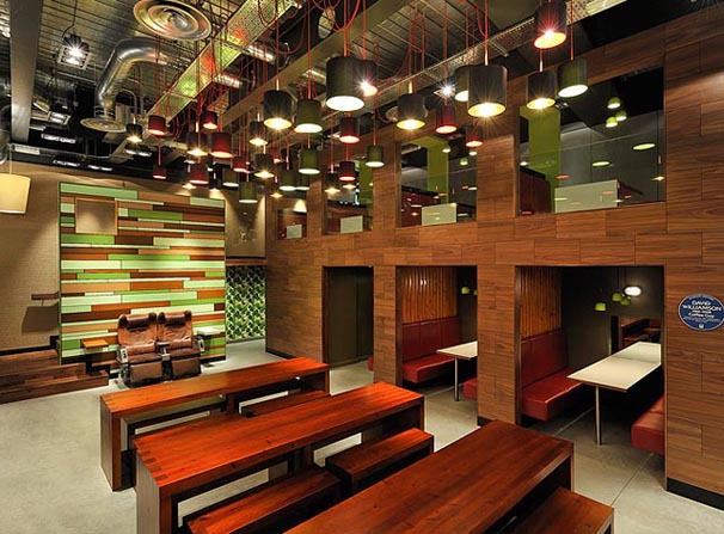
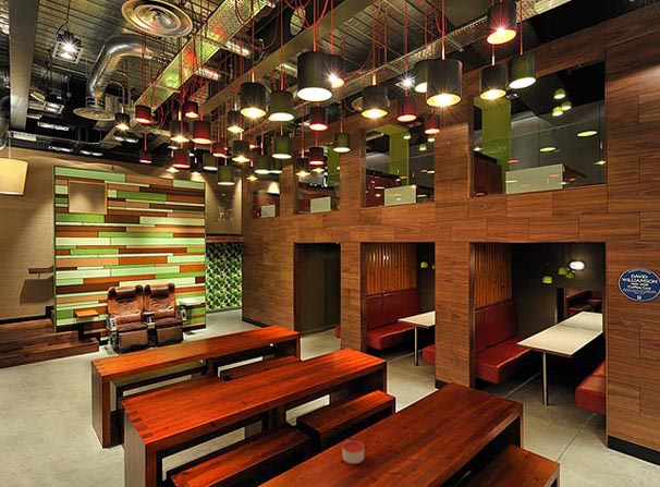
+ candle (353, 451)
